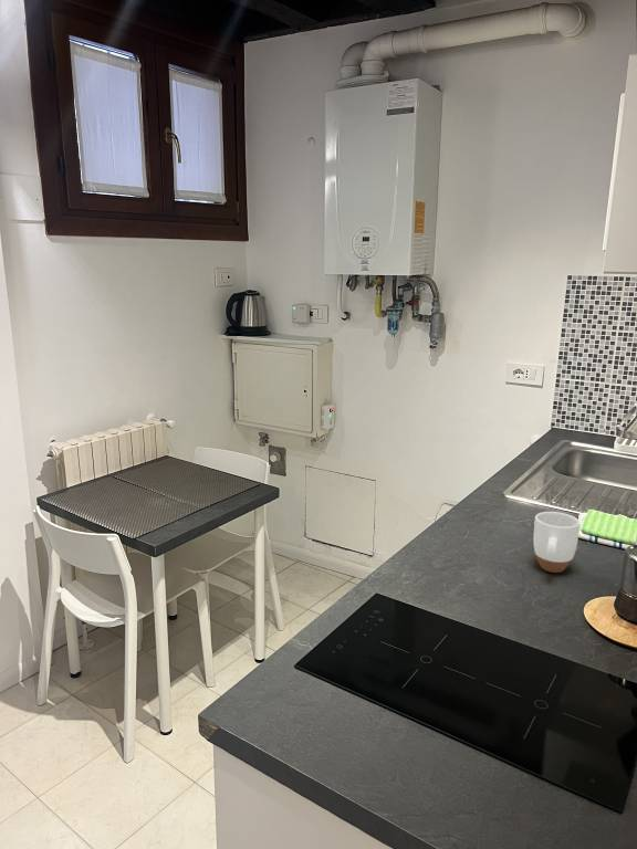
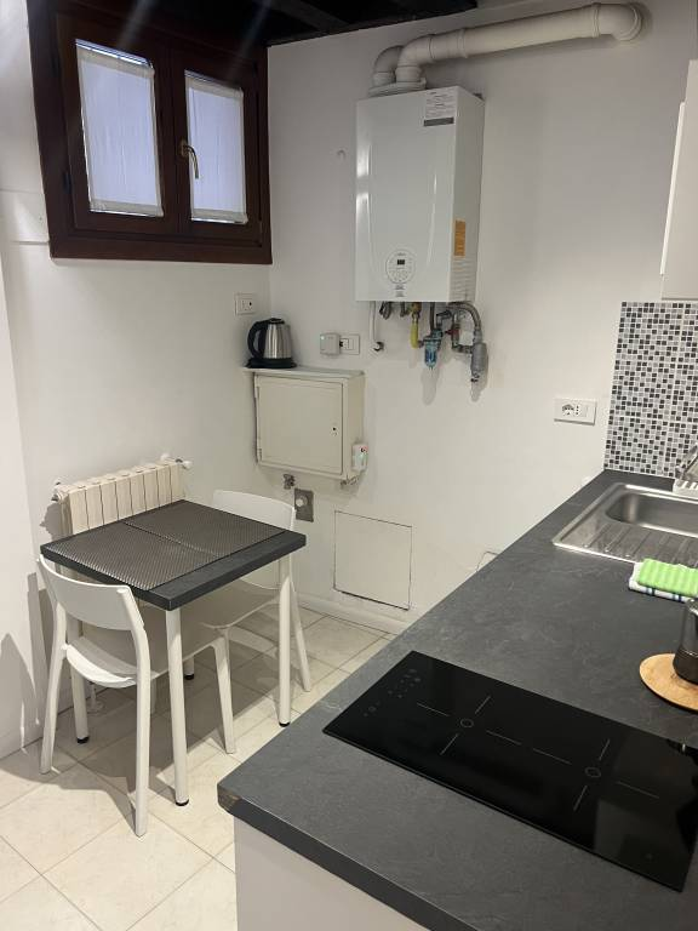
- mug (554, 547)
